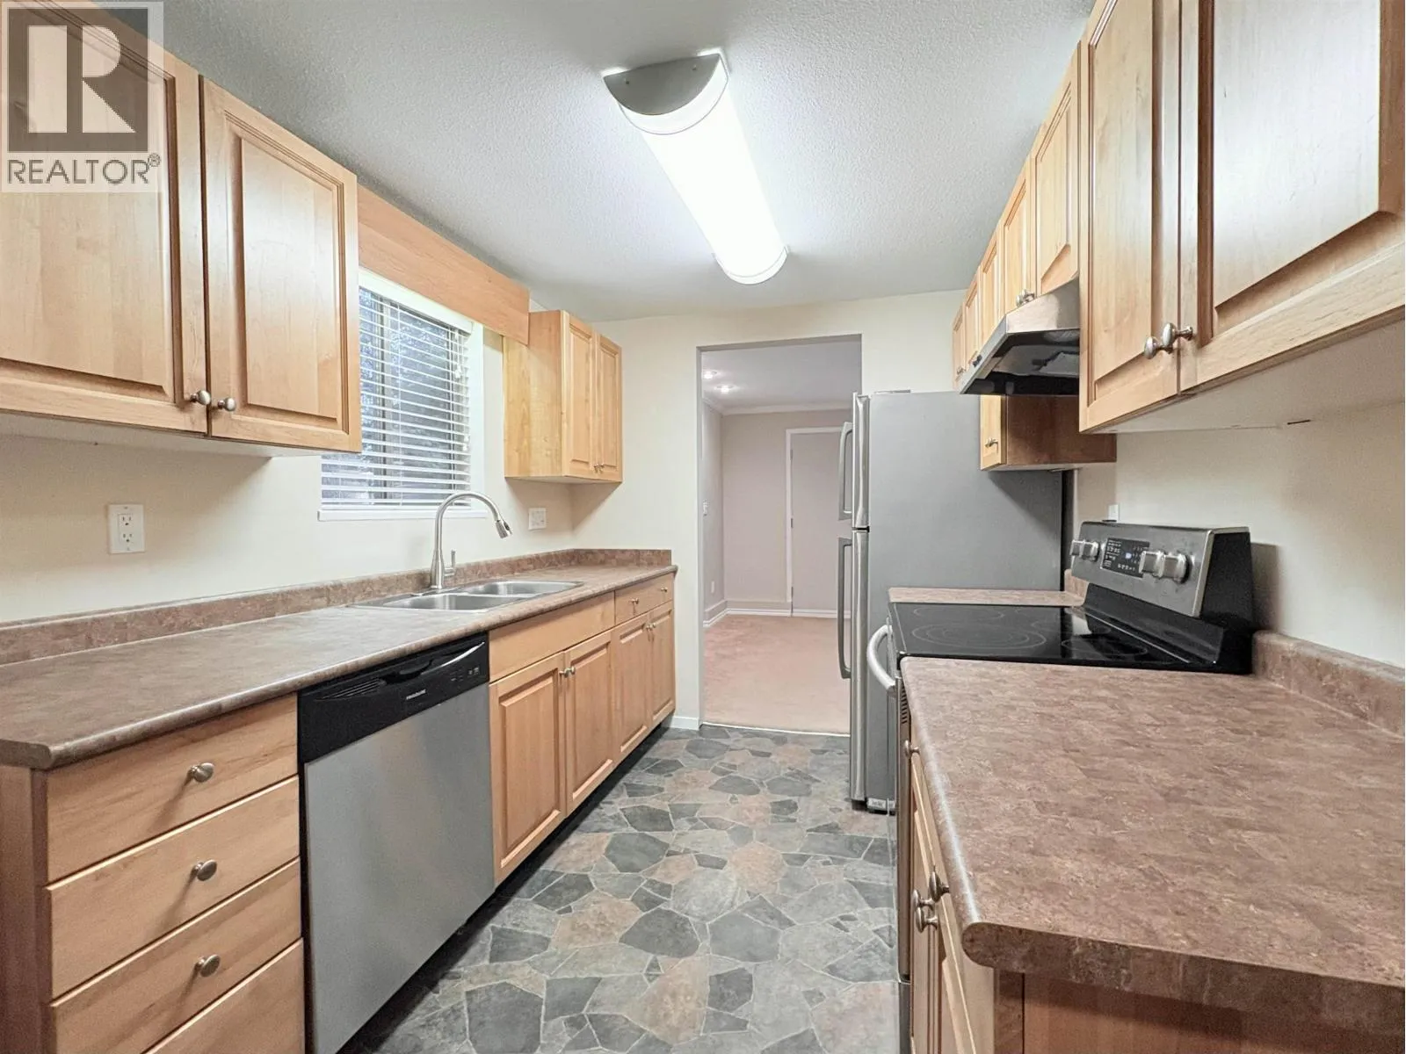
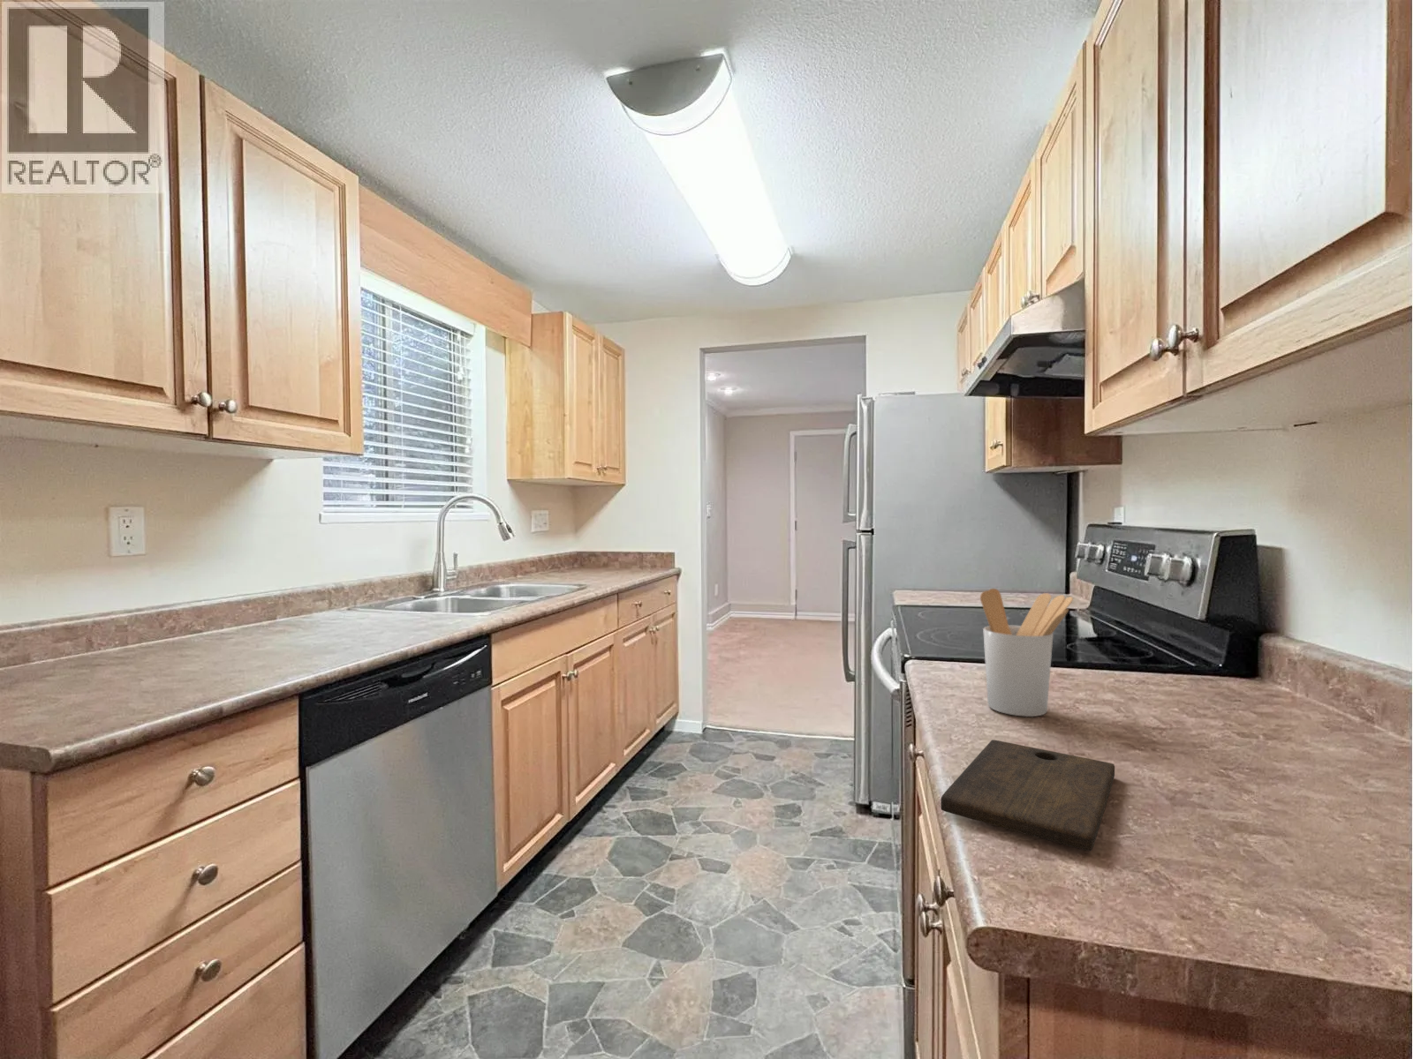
+ cutting board (1032, 785)
+ utensil holder (1028, 649)
